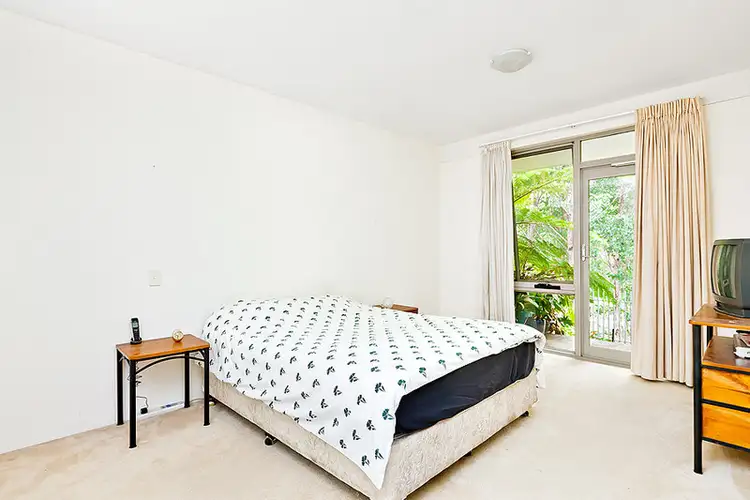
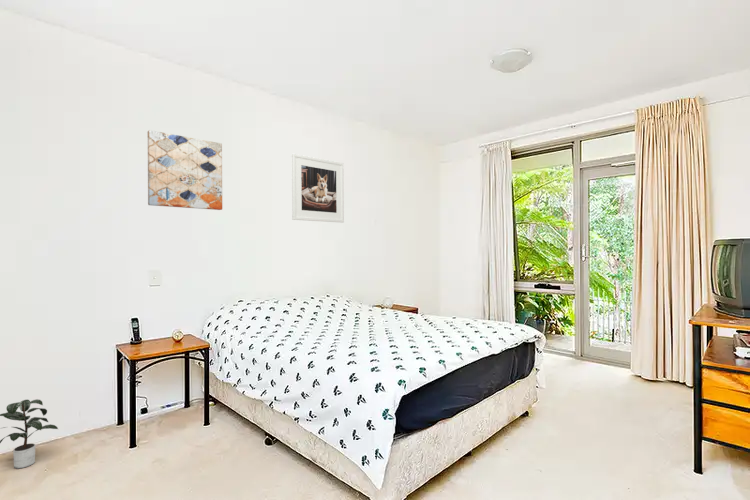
+ potted plant (29, 427)
+ wall art (186, 172)
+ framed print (319, 189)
